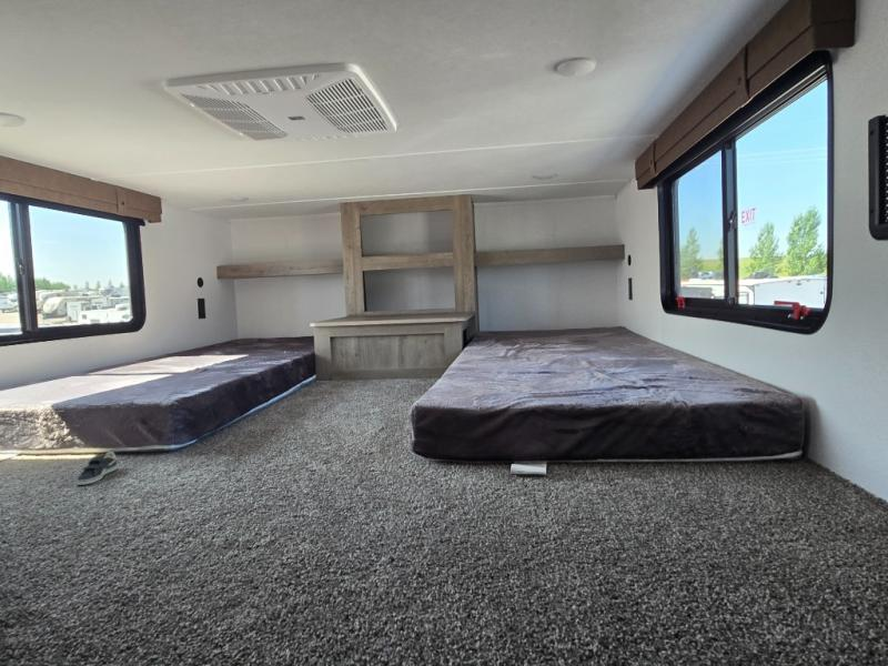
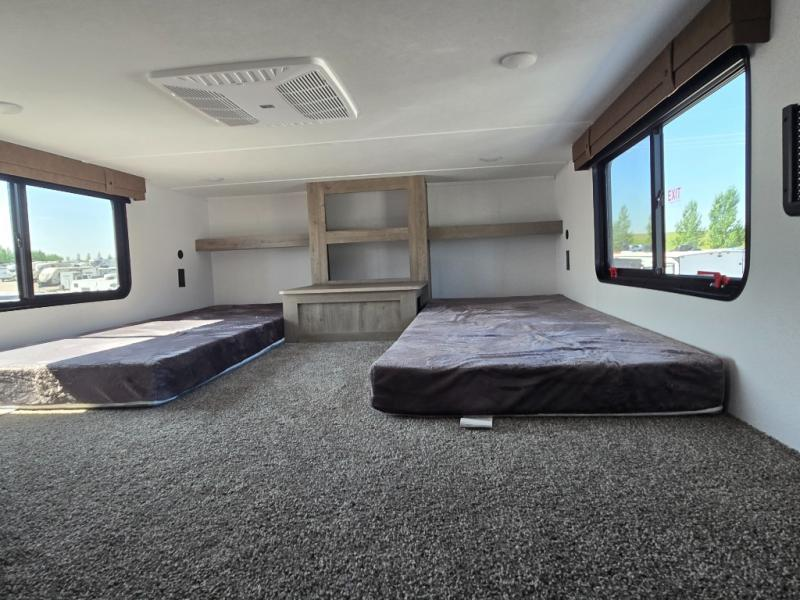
- sneaker (95, 466)
